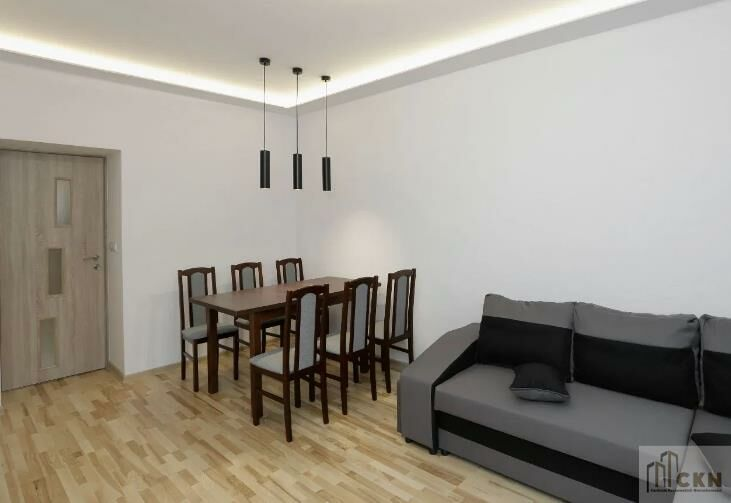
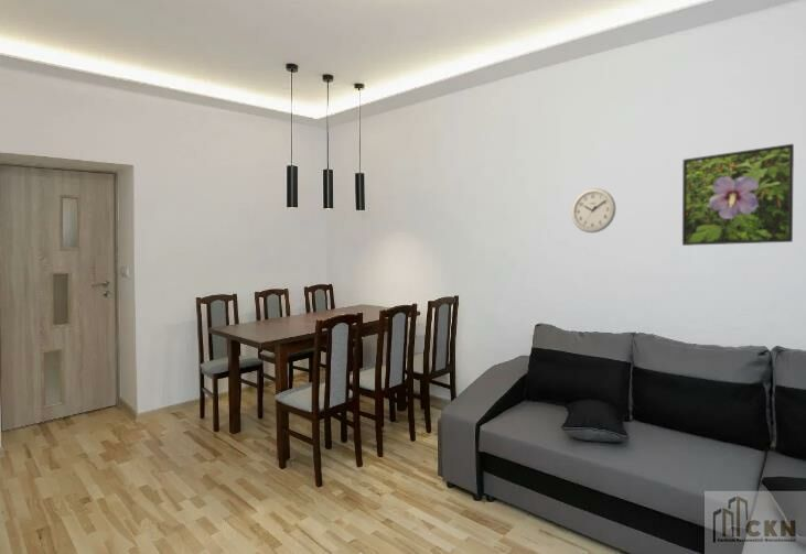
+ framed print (733, 197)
+ wall clock (592, 210)
